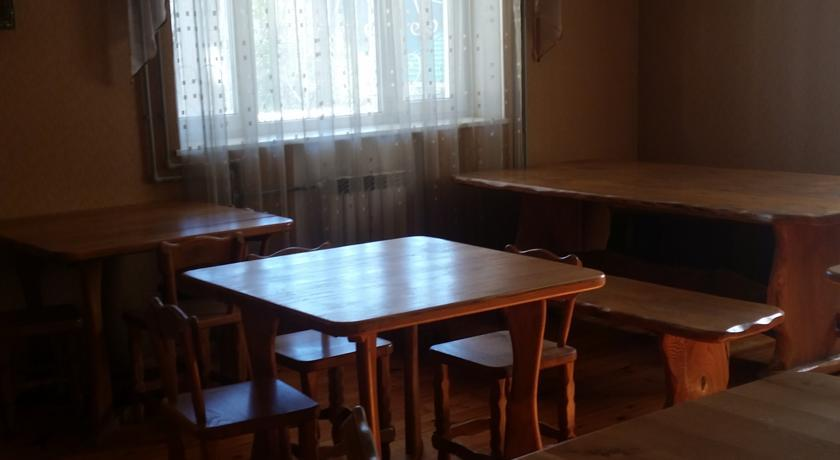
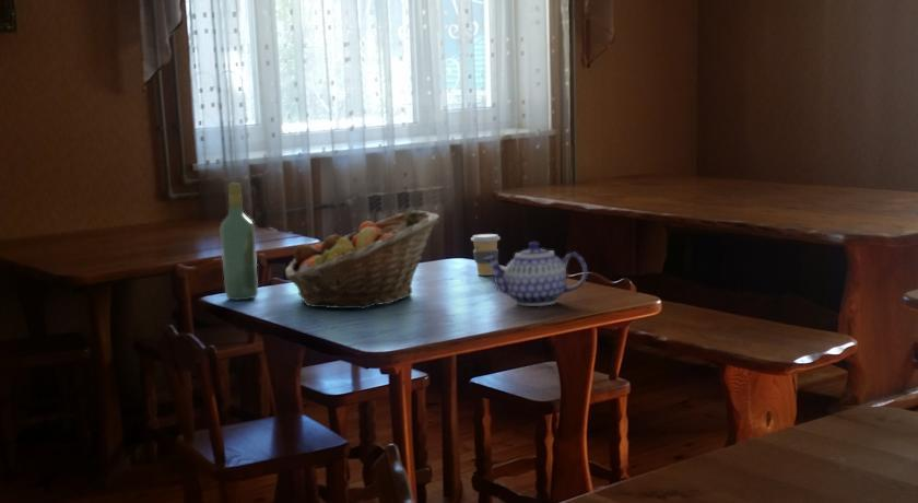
+ fruit basket (362, 257)
+ coffee cup (485, 255)
+ wine bottle (238, 241)
+ teapot (534, 271)
